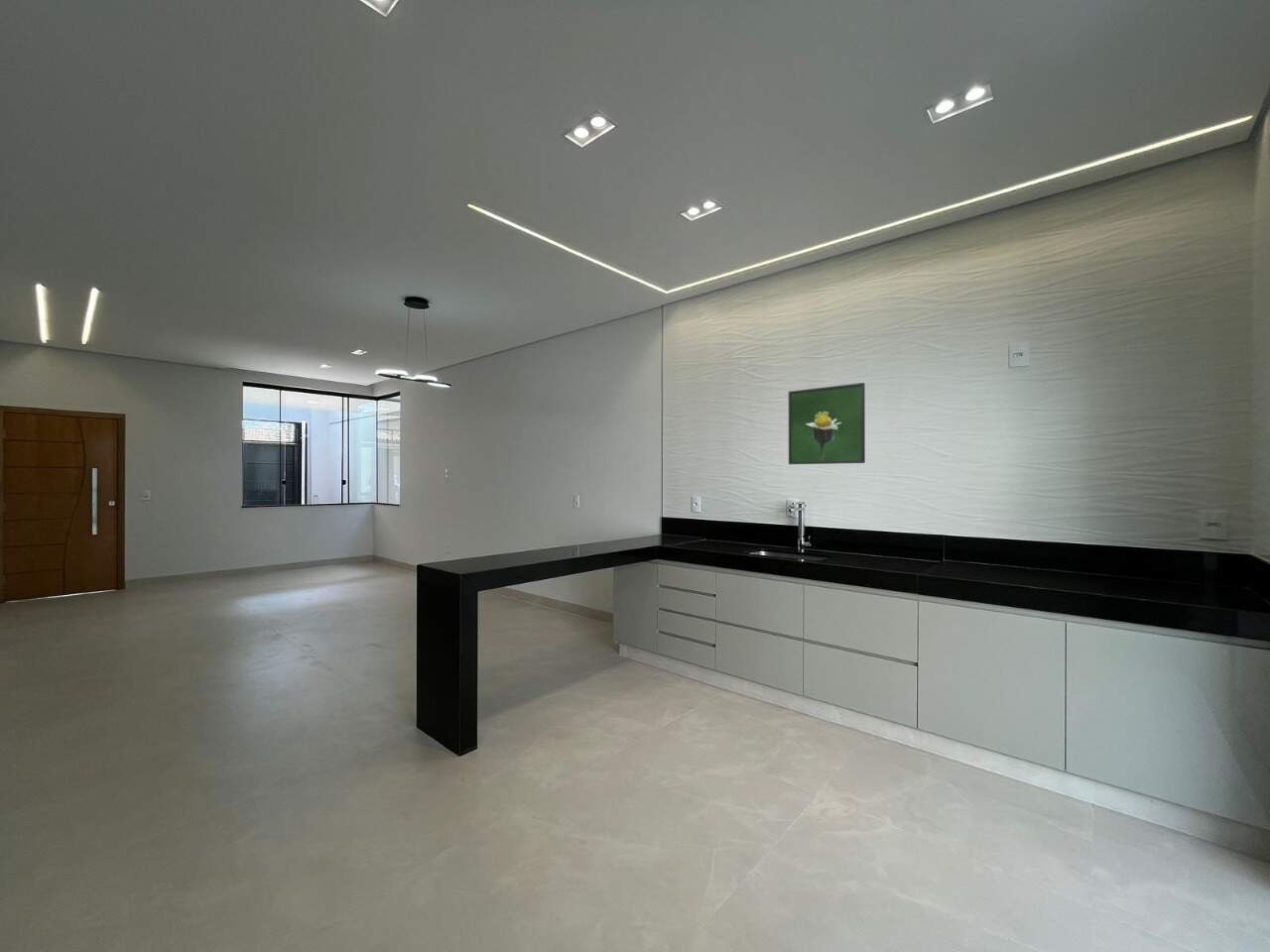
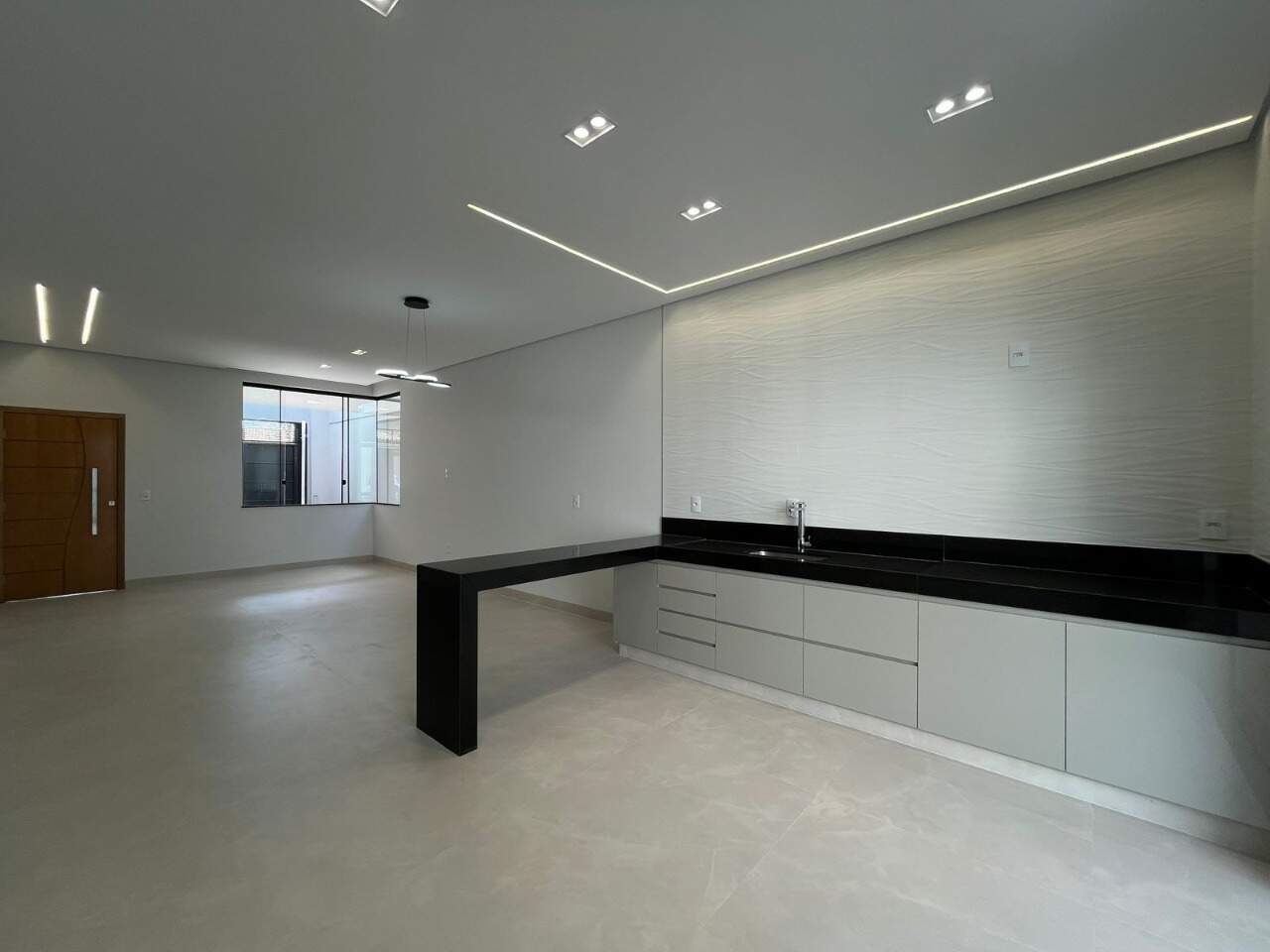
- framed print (825, 425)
